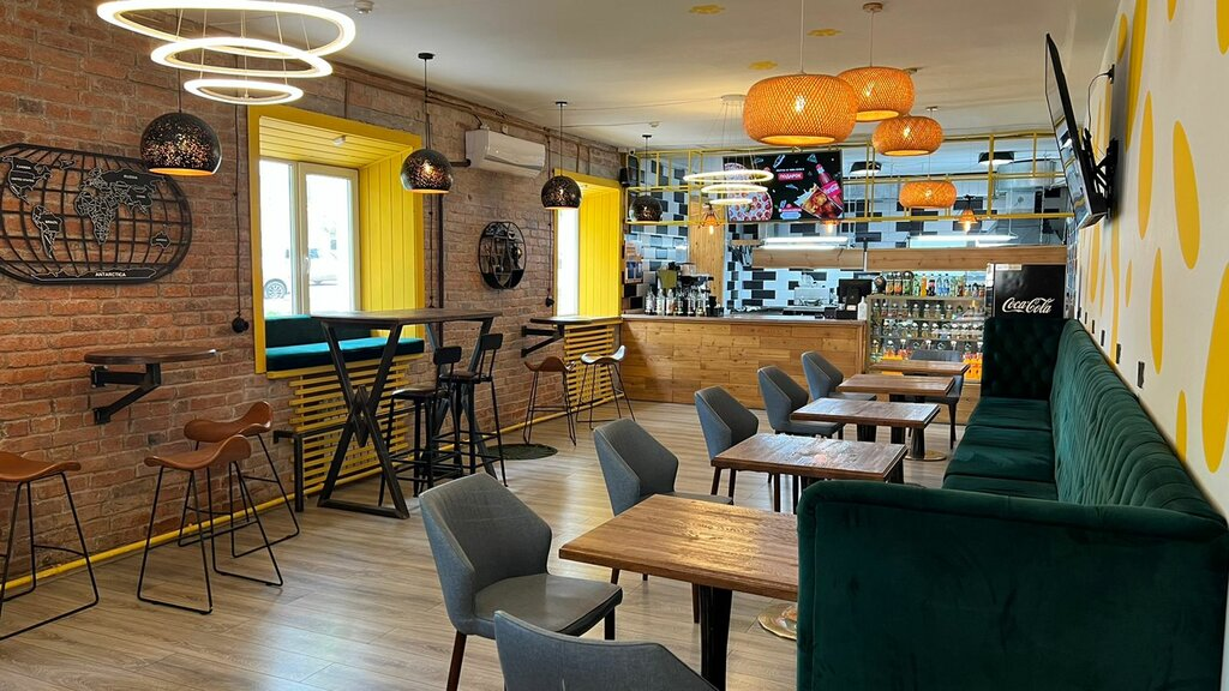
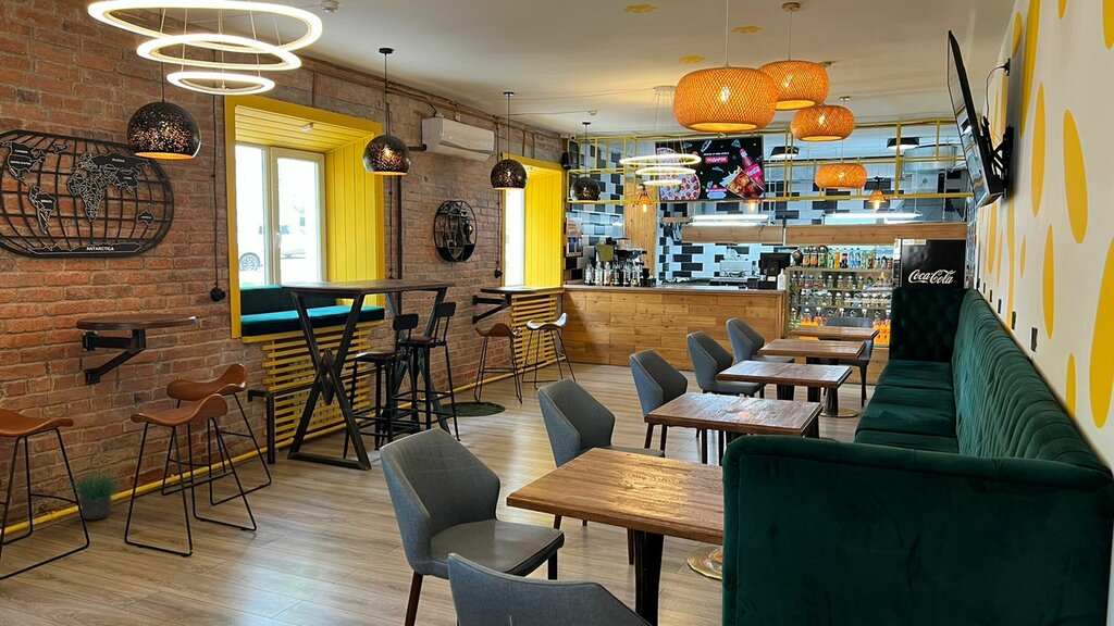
+ potted plant (95, 485)
